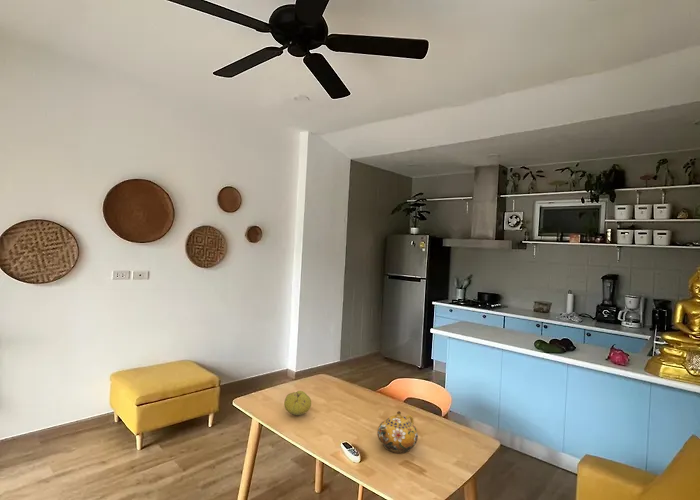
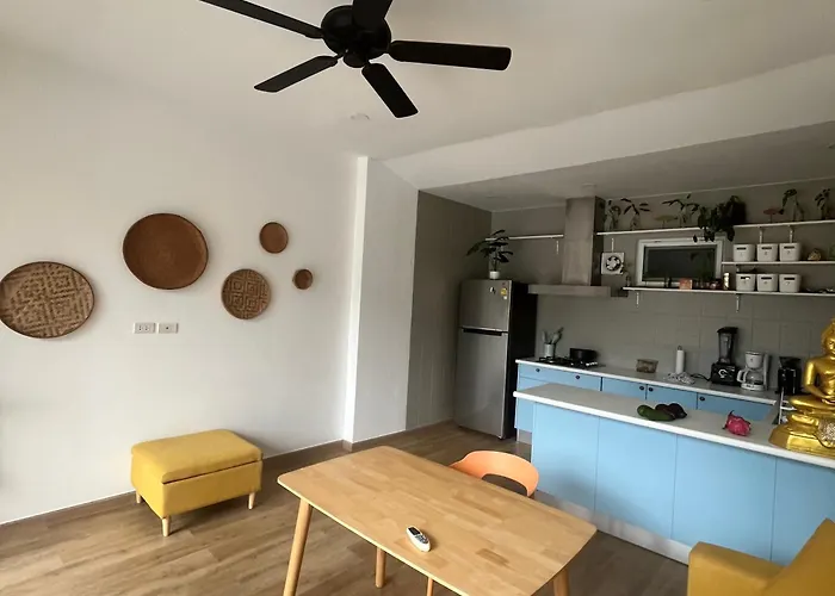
- teapot (397, 429)
- fruit (298, 403)
